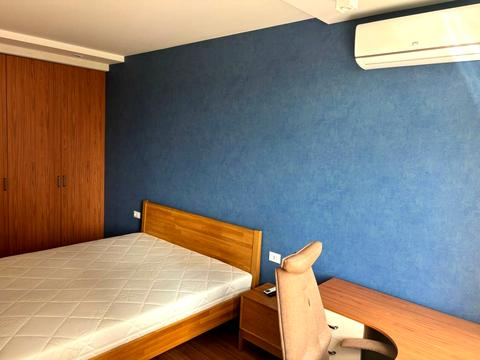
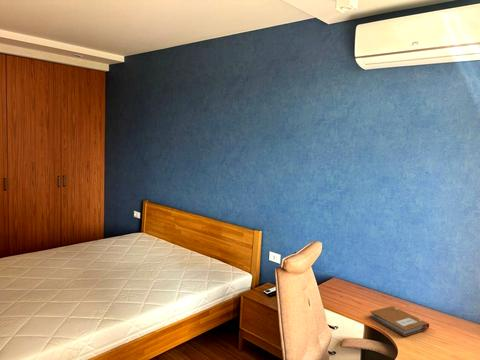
+ notebook (399, 320)
